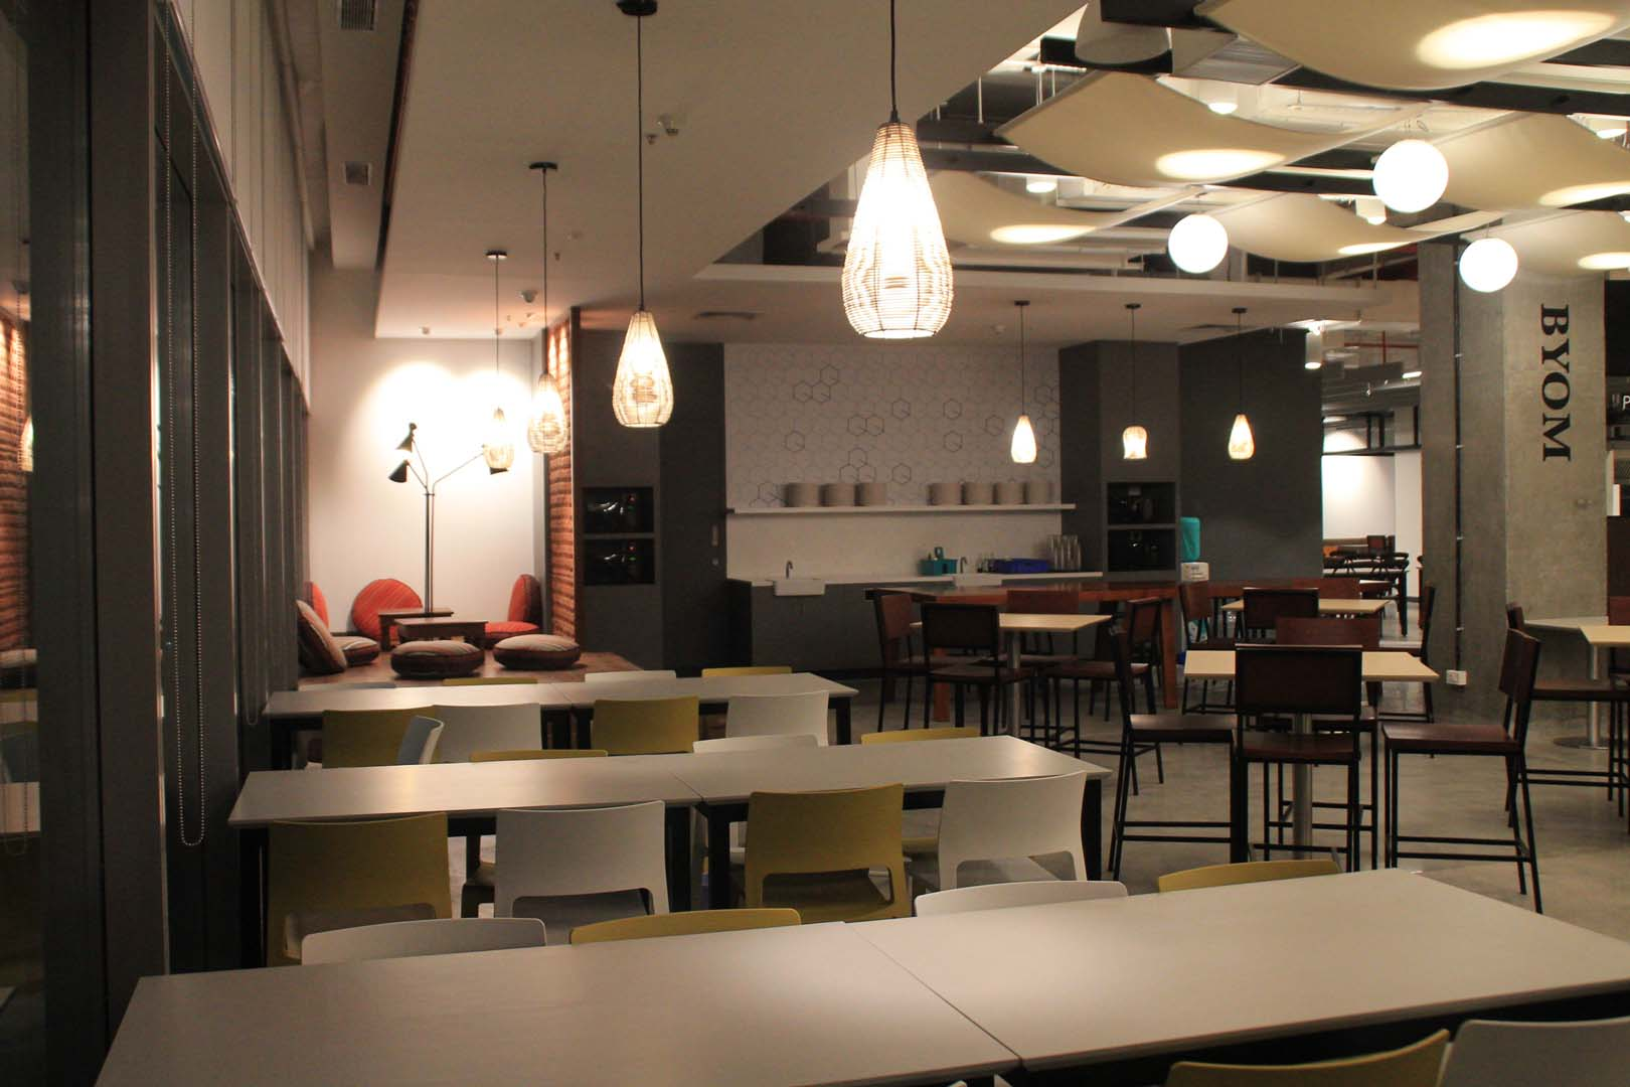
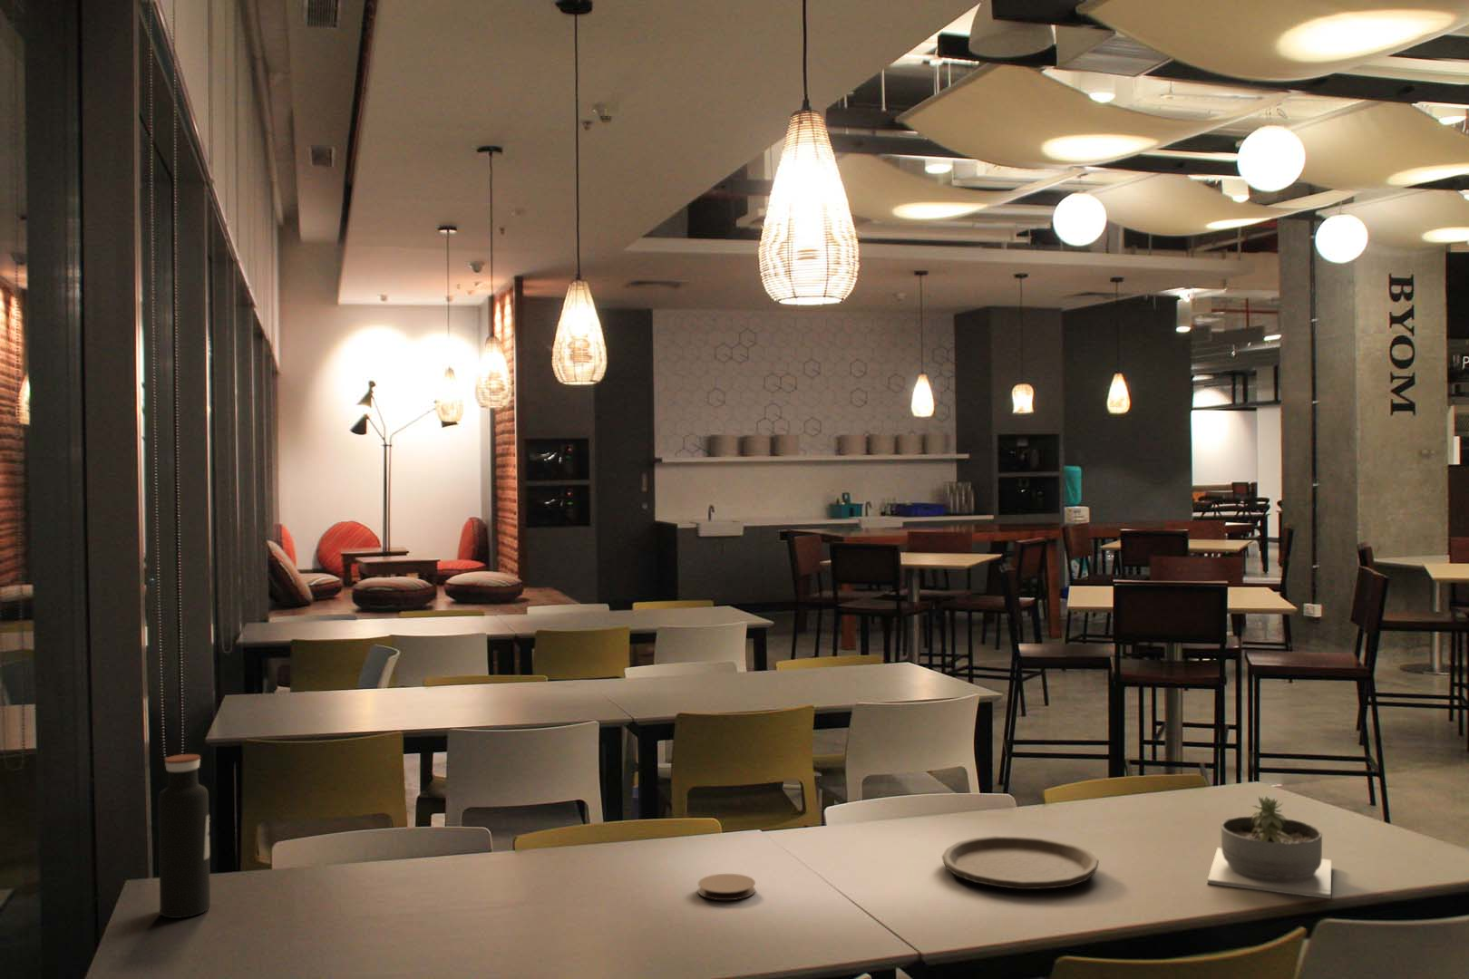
+ plate (1020, 863)
+ succulent planter (1270, 834)
+ coaster (727, 886)
+ water bottle (184, 834)
